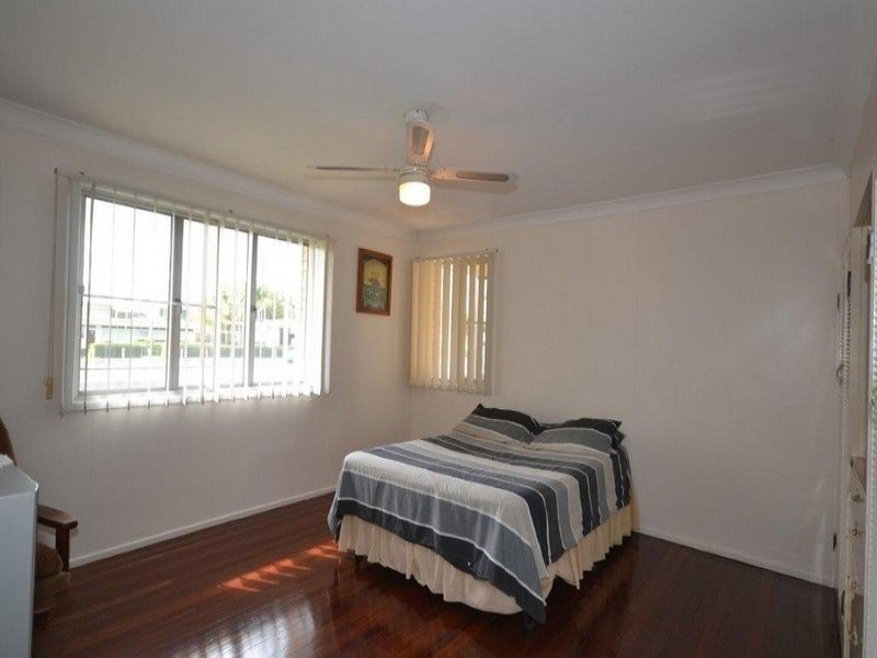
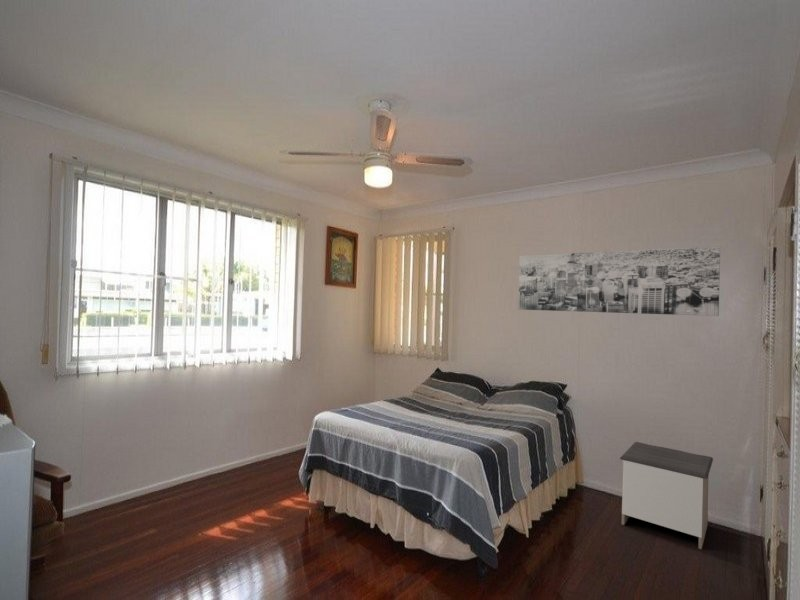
+ wall art (606, 282)
+ nightstand (666, 490)
